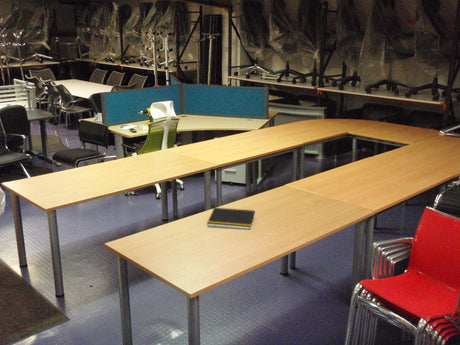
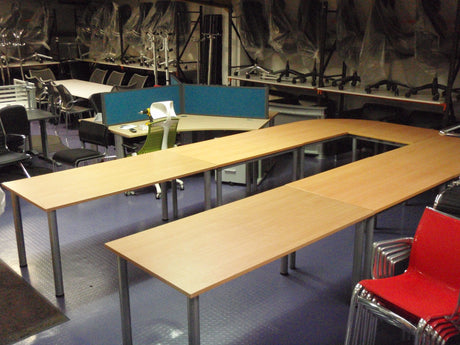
- notepad (231, 218)
